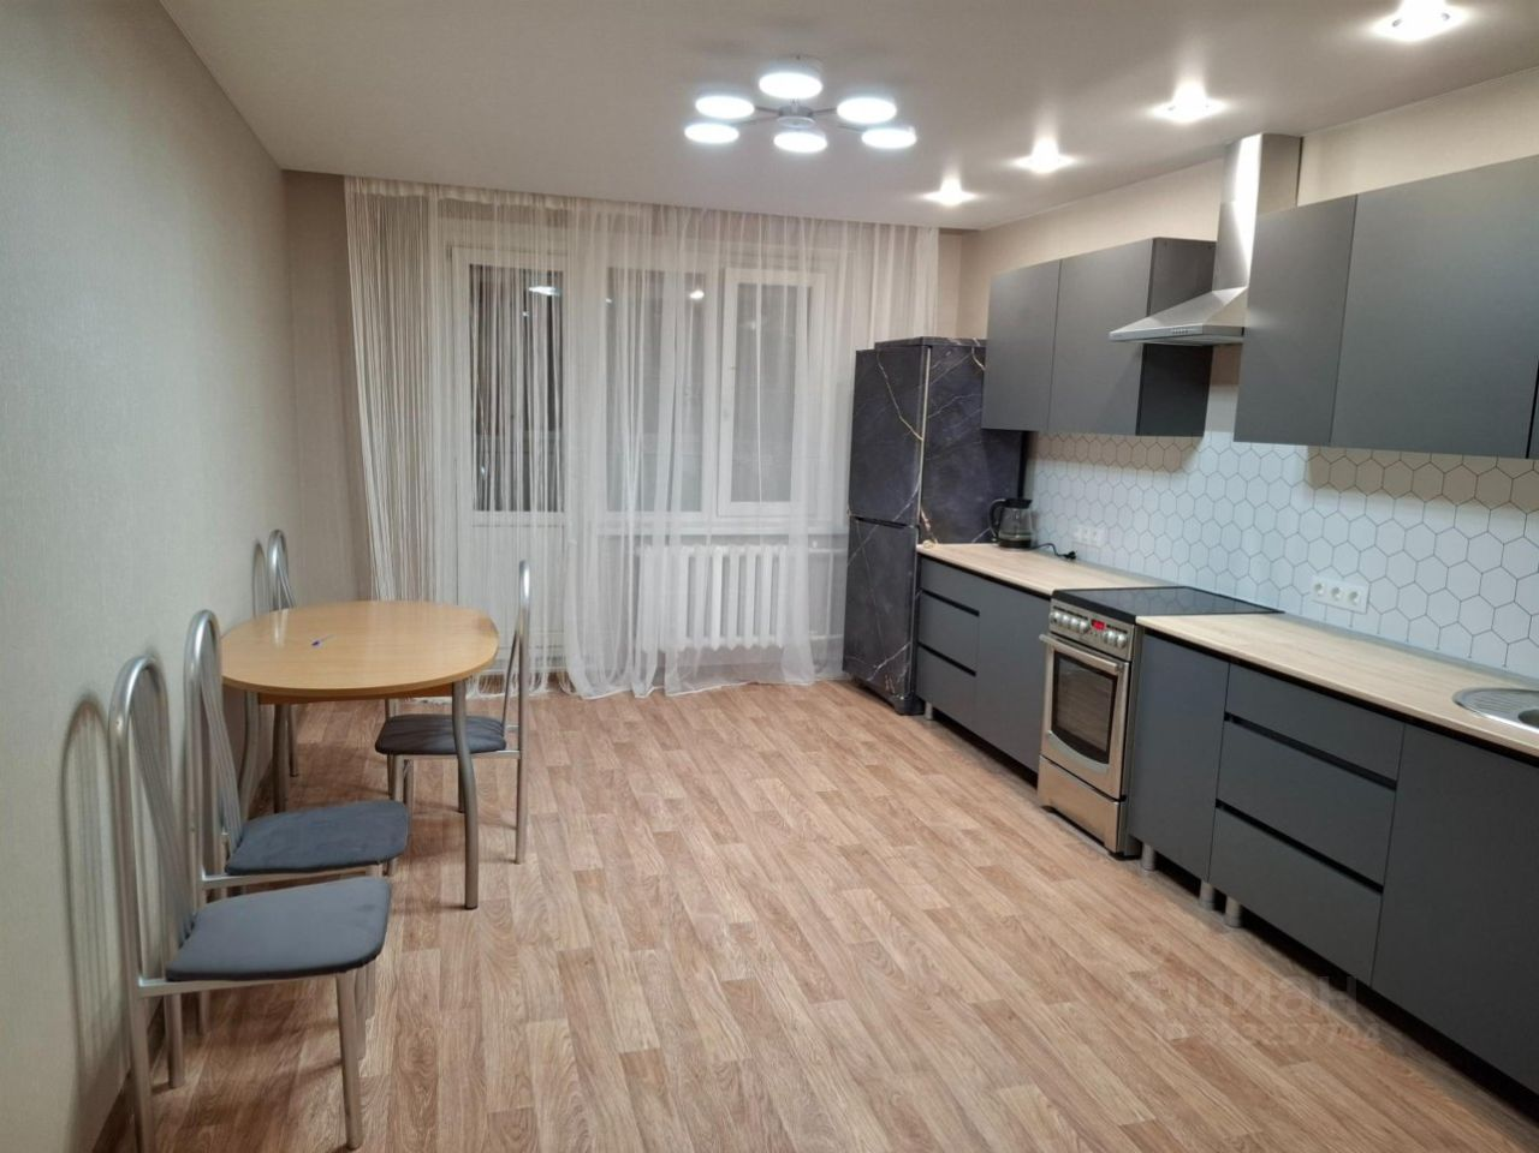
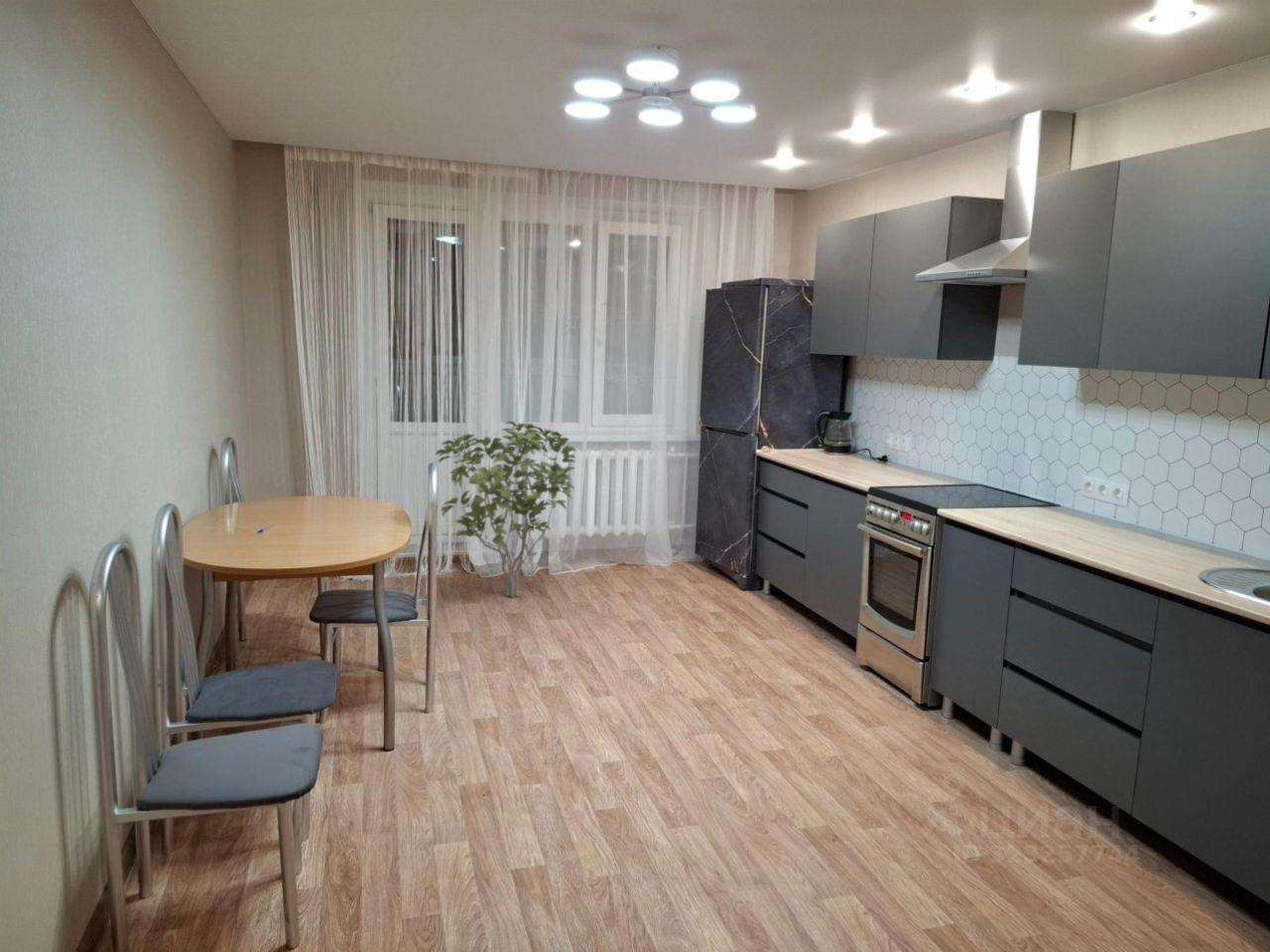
+ shrub (513, 510)
